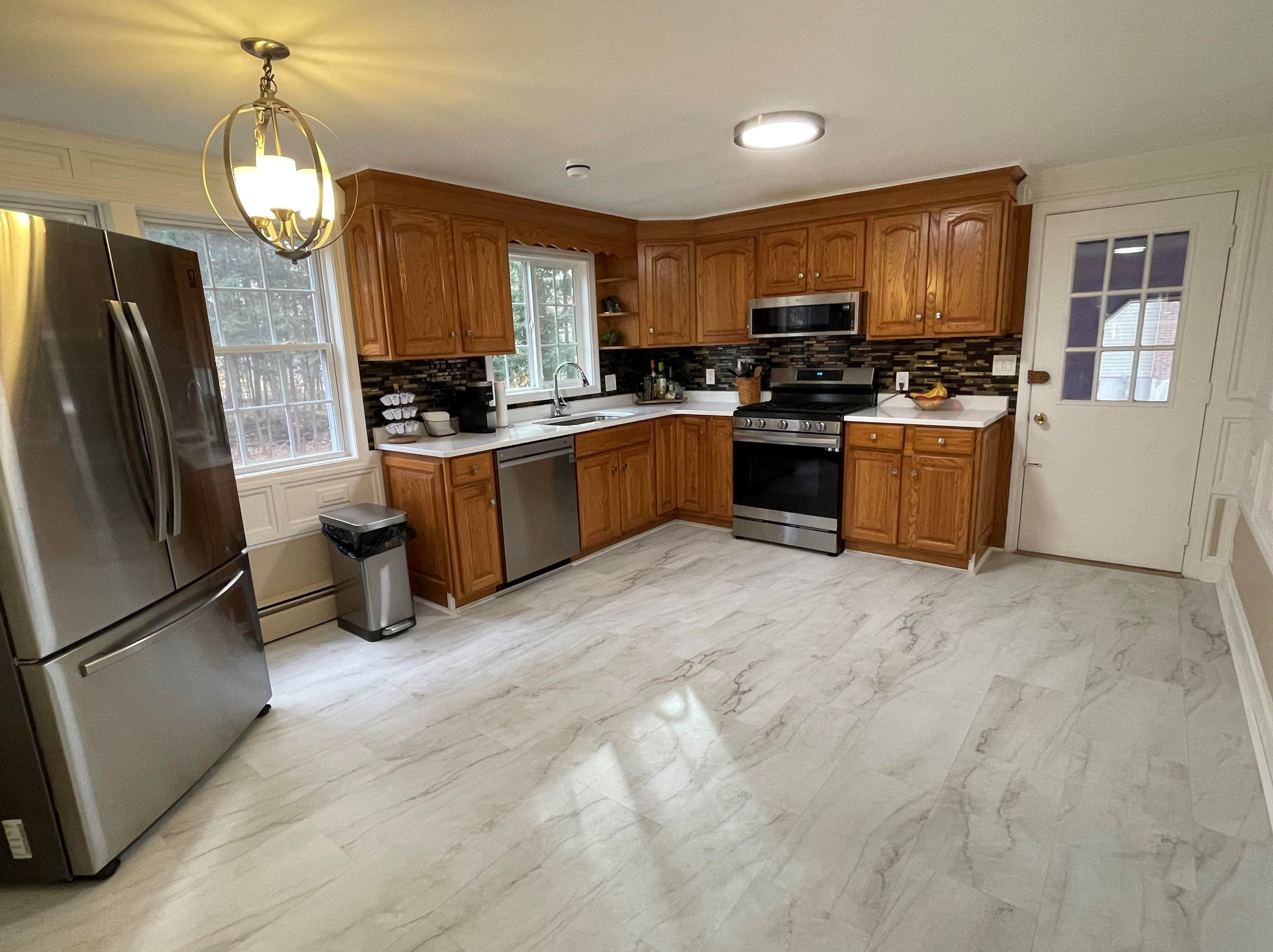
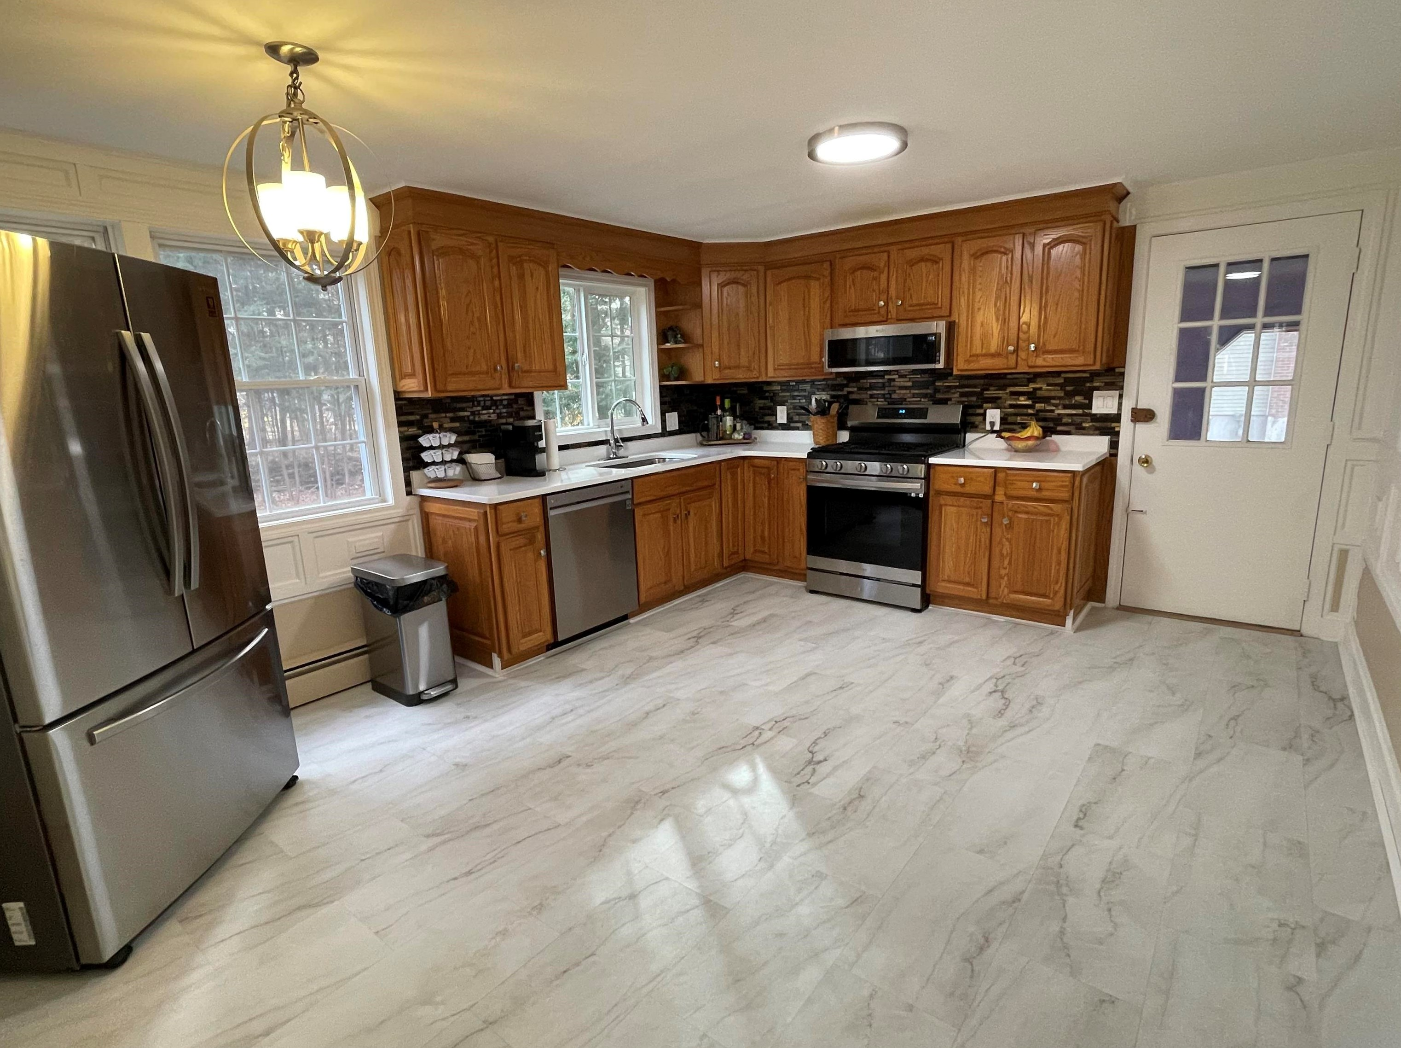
- smoke detector (578, 168)
